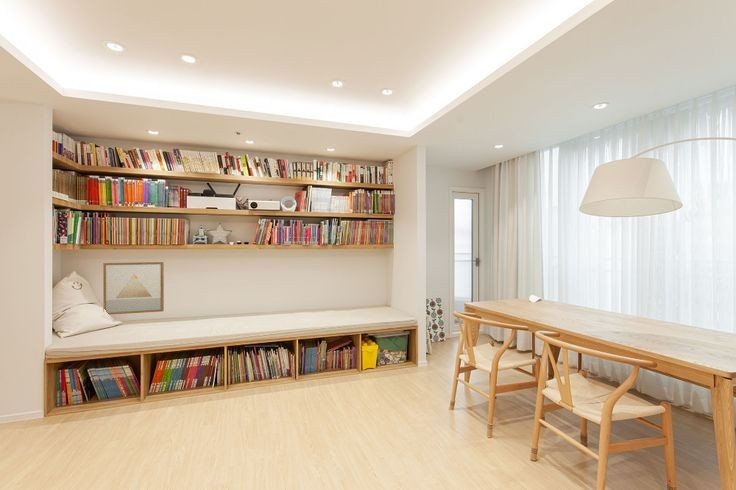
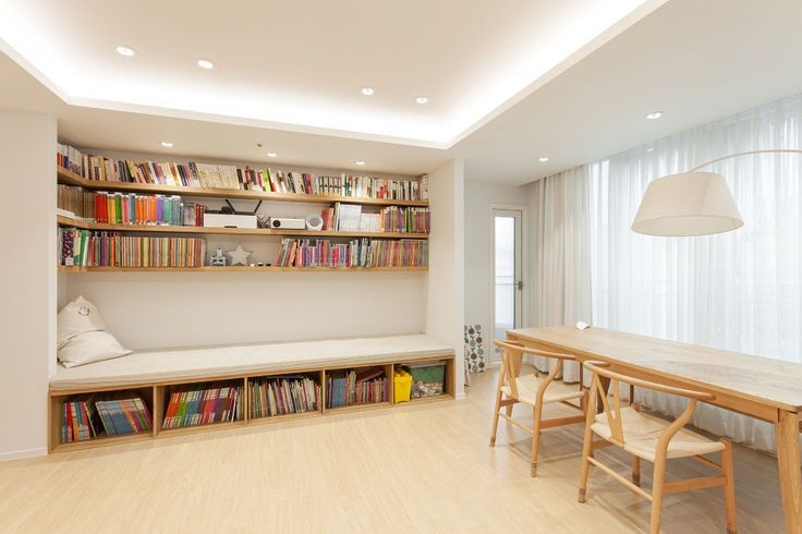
- wall art (134, 287)
